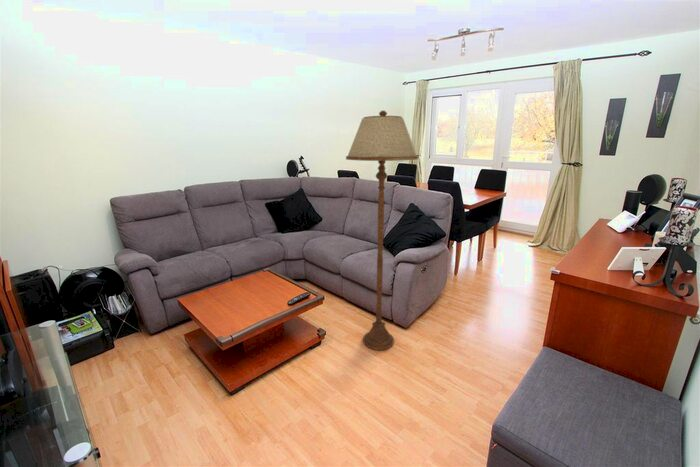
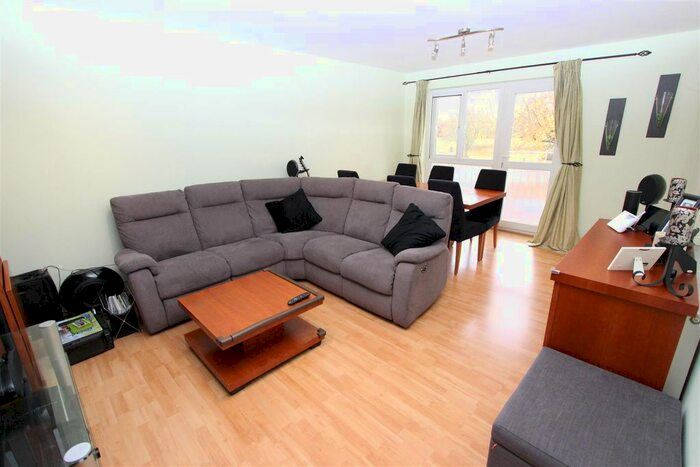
- floor lamp (380, 237)
